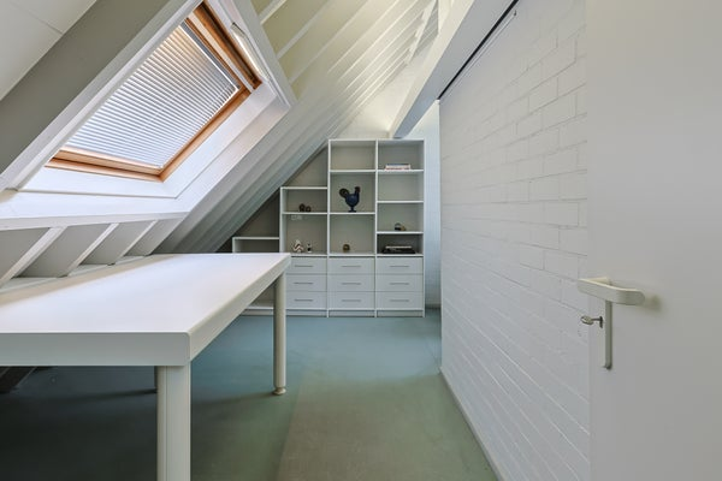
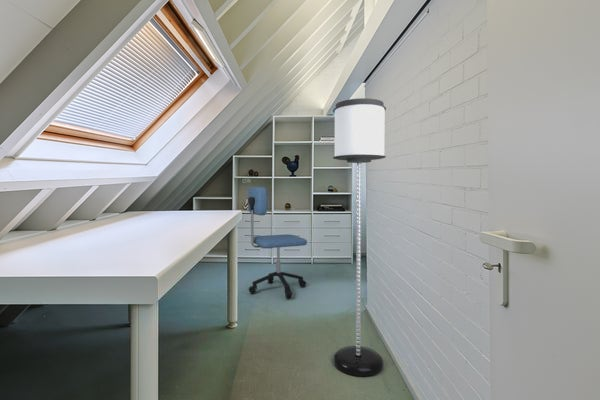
+ floor lamp (358, 233)
+ office chair (278, 239)
